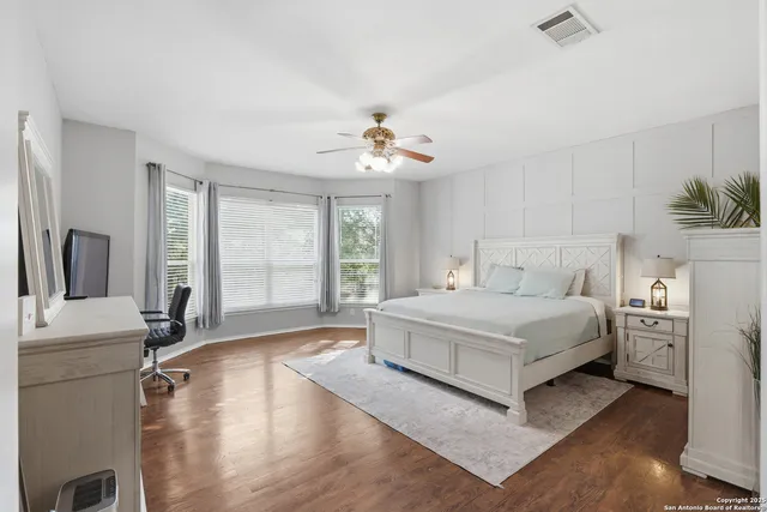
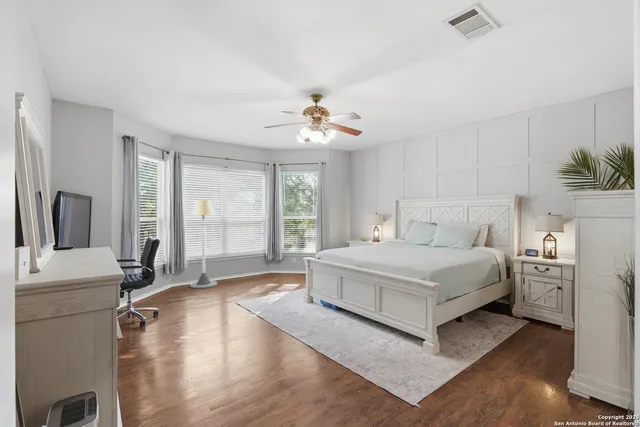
+ floor lamp (203, 242)
